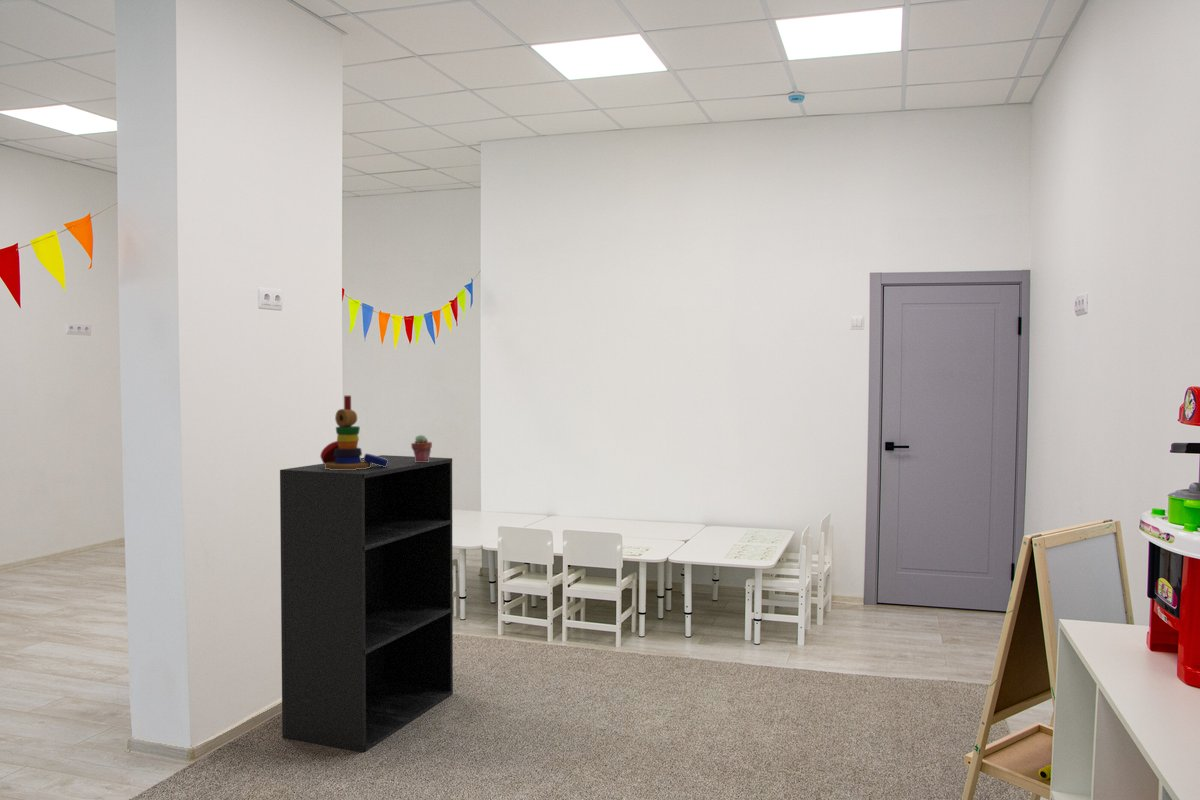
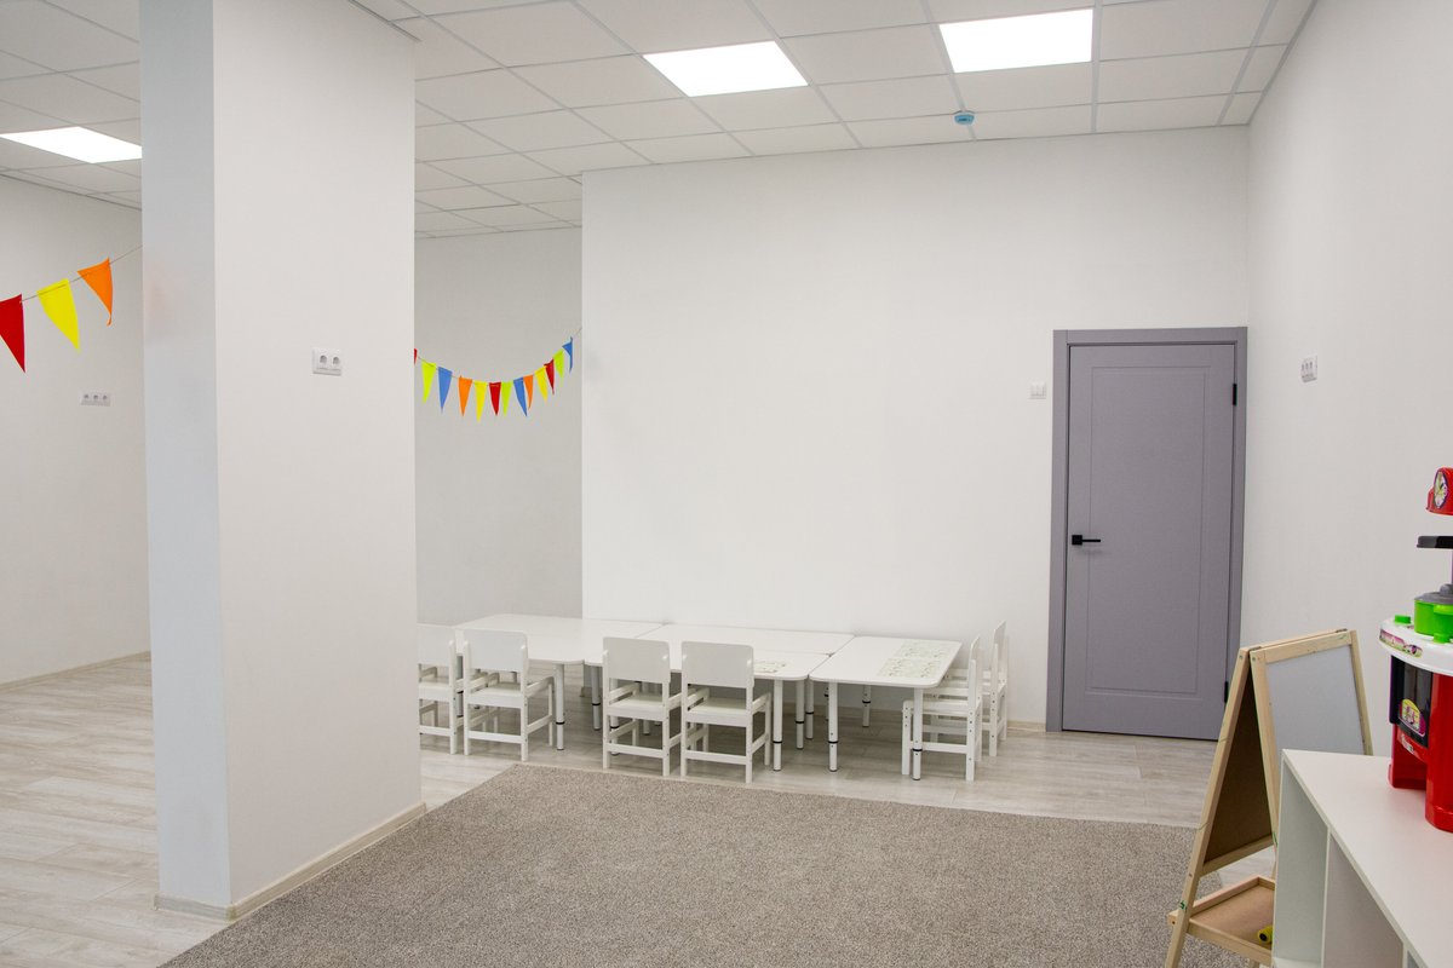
- bookshelf (372, 589)
- potted succulent (421, 447)
- stacking toy (351, 430)
